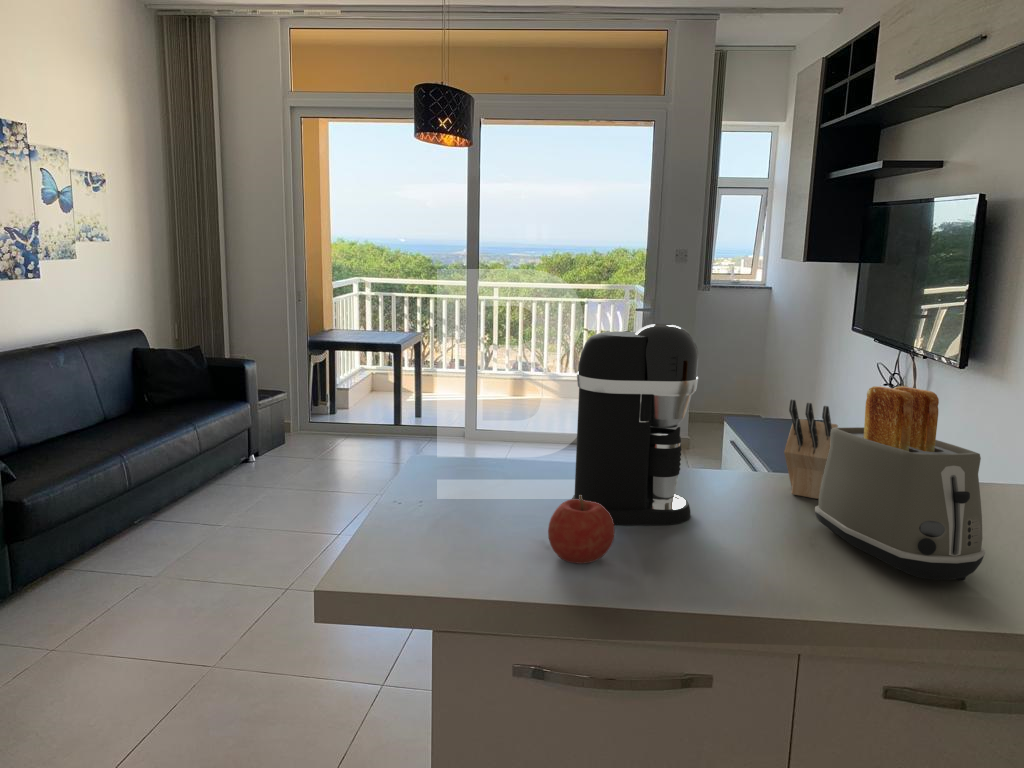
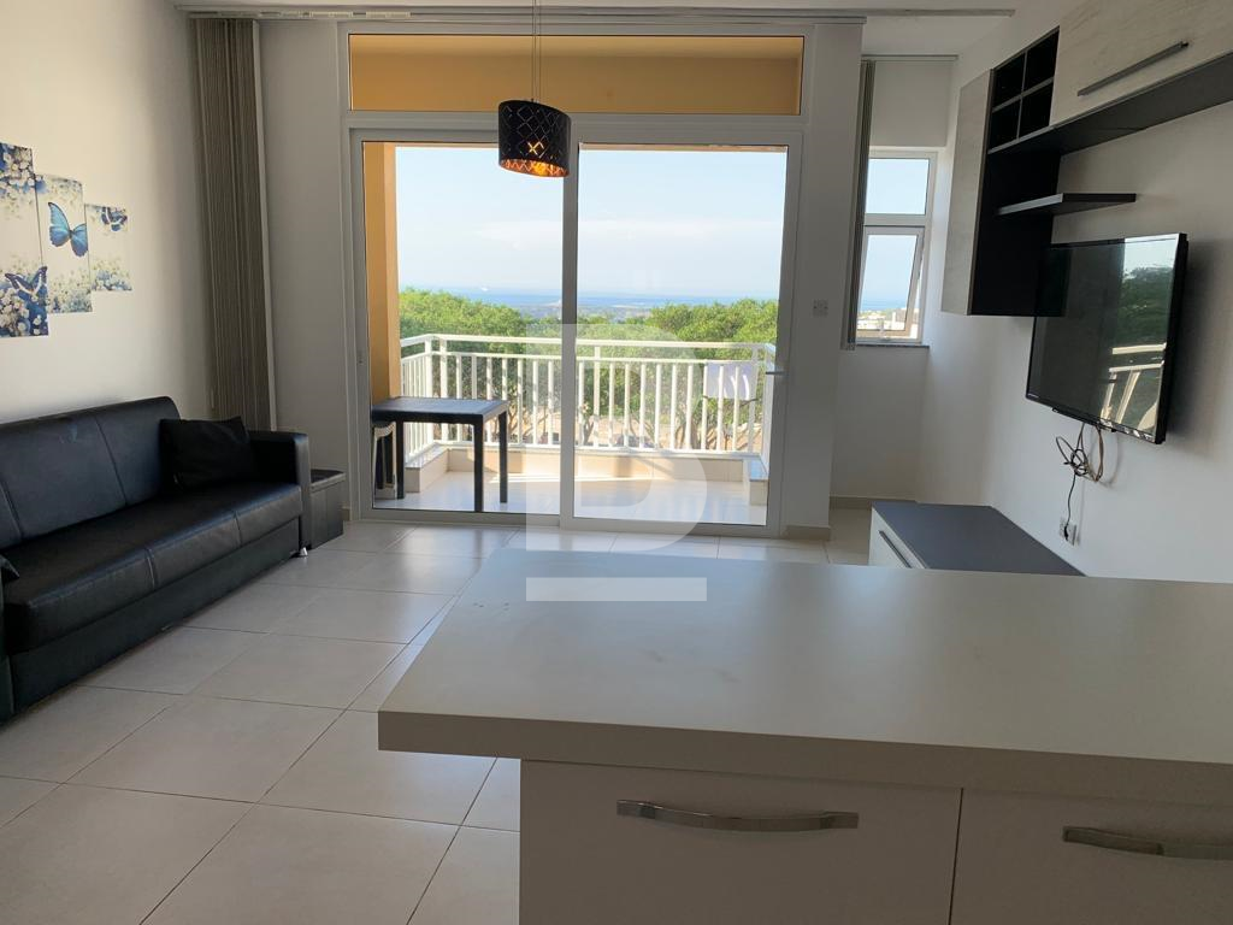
- fruit (579, 525)
- toaster (899, 472)
- coffee maker (634, 419)
- knife block (816, 443)
